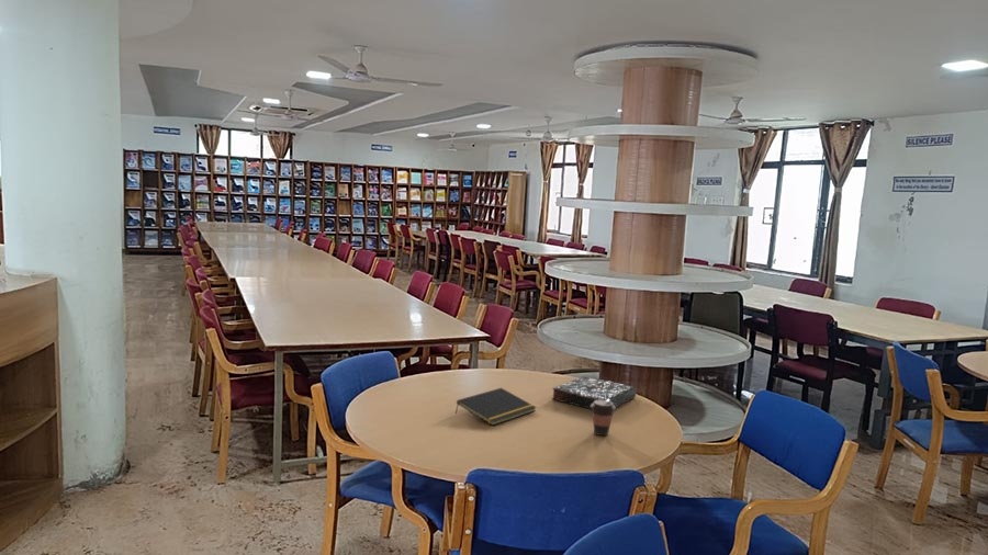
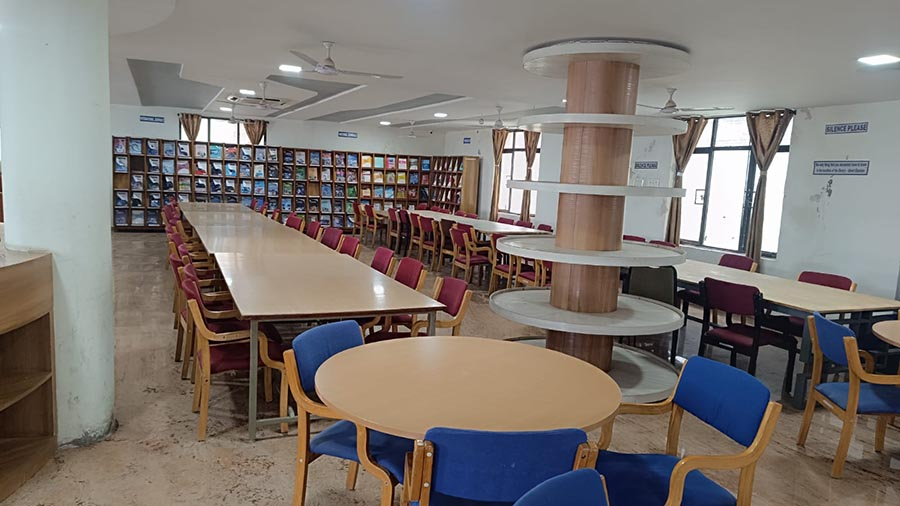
- coffee cup (602, 418)
- book (594, 393)
- notepad (496, 405)
